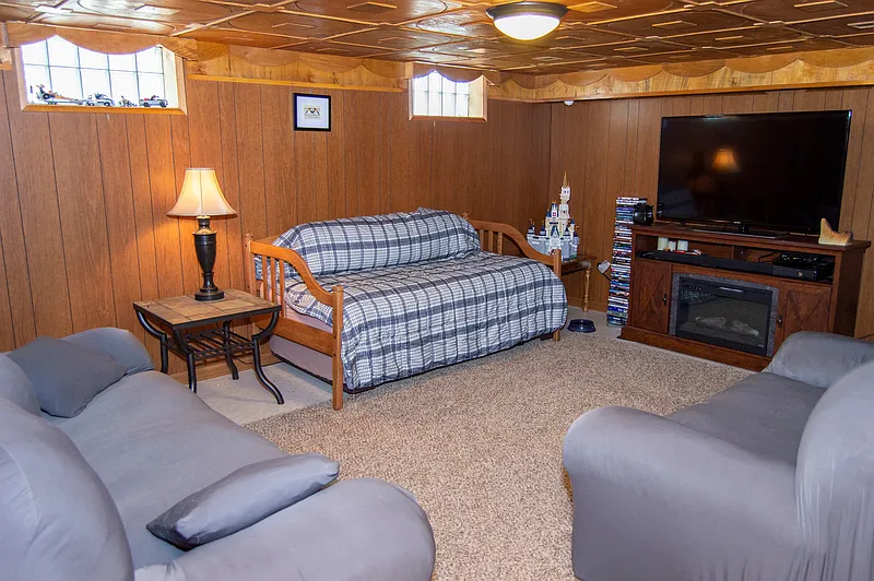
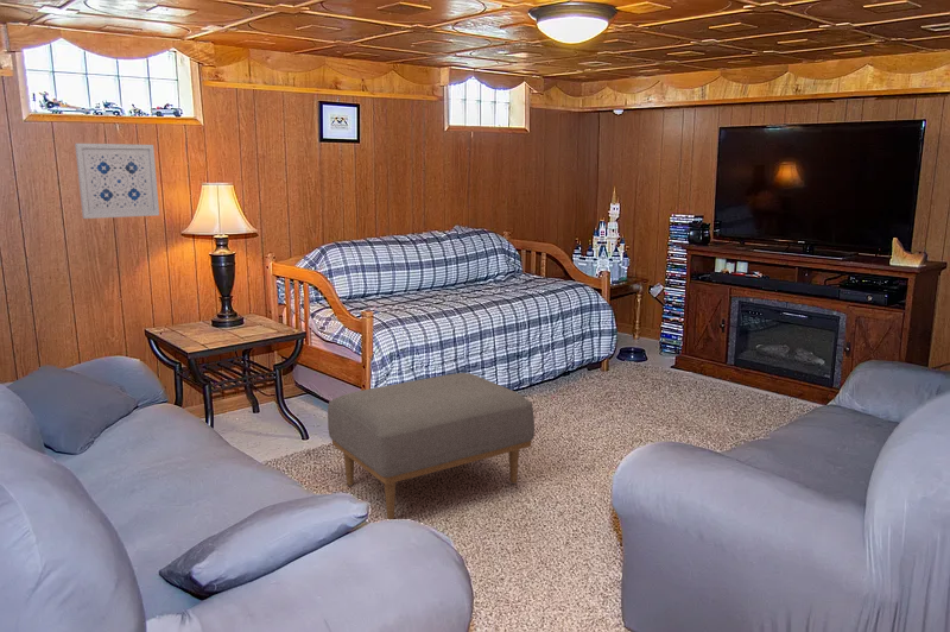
+ ottoman (430, 437)
+ wall art (119, 181)
